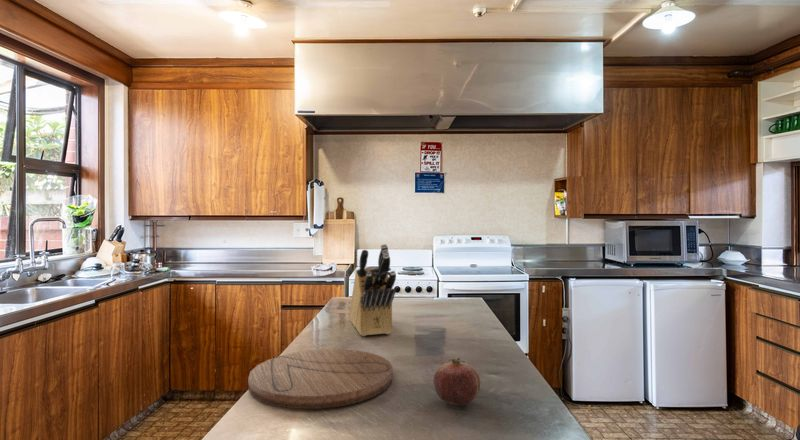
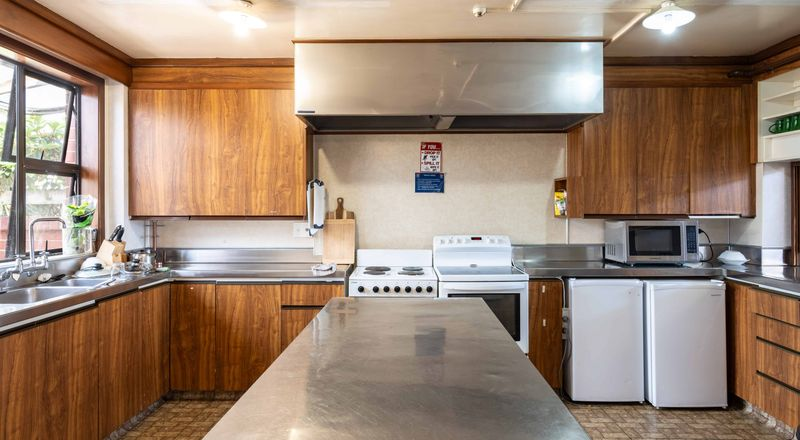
- knife block (371, 286)
- fruit (456, 380)
- cutting board (322, 374)
